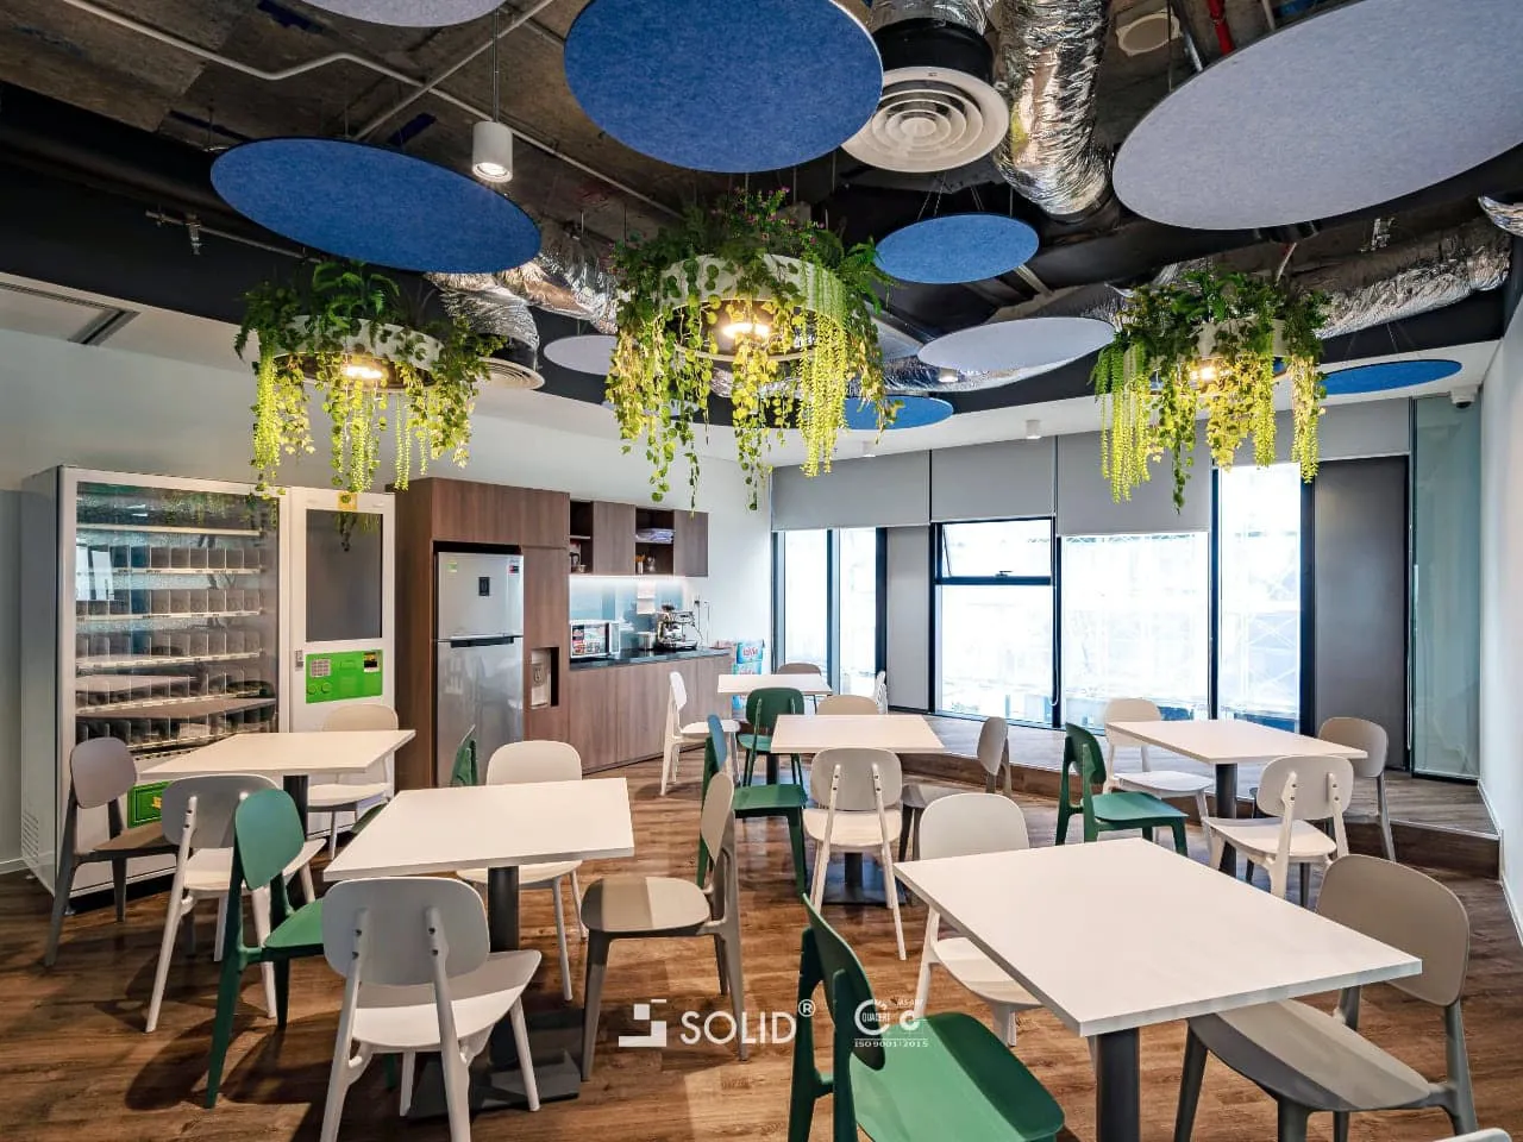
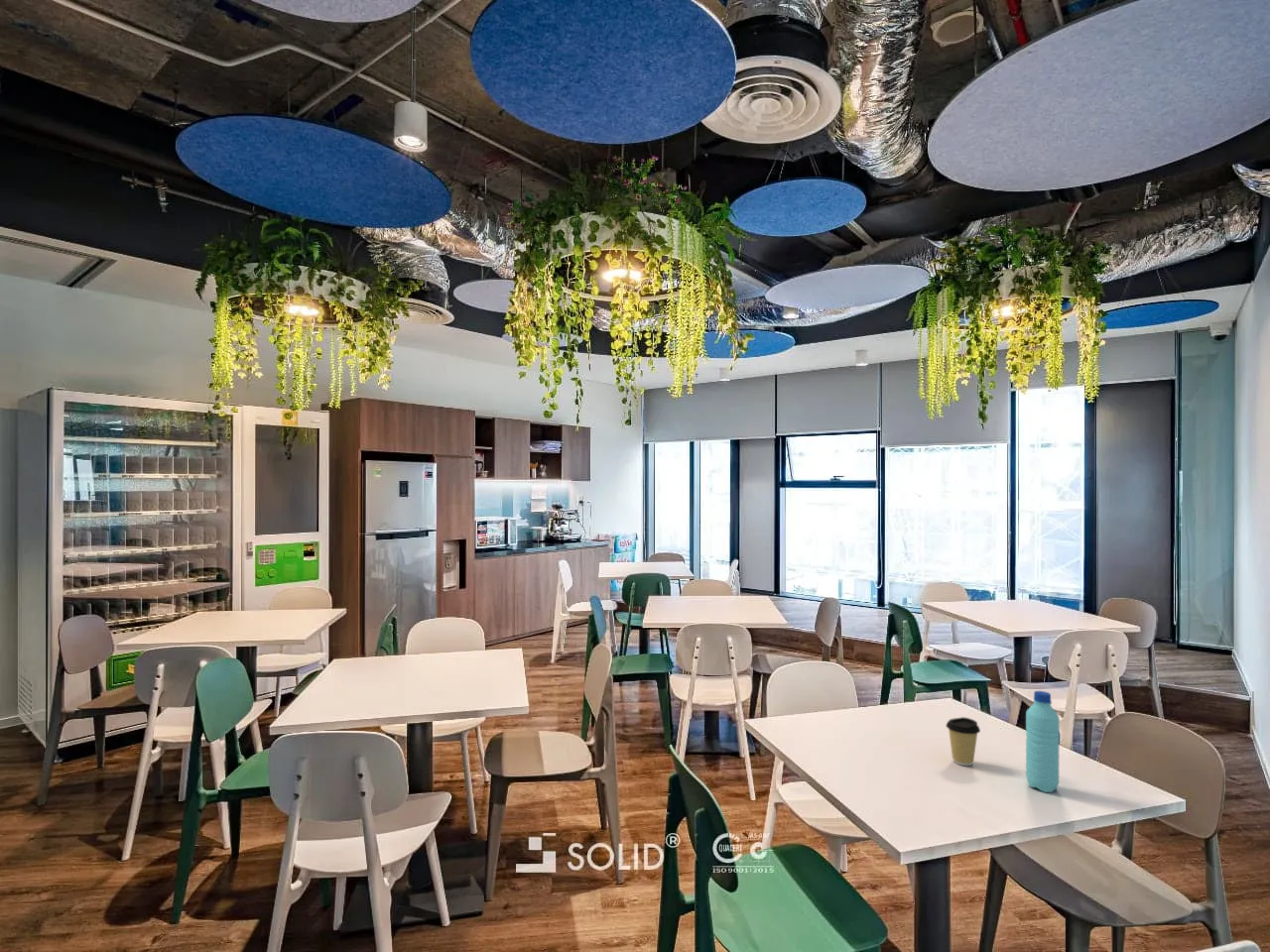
+ coffee cup (962, 741)
+ water bottle (1042, 740)
